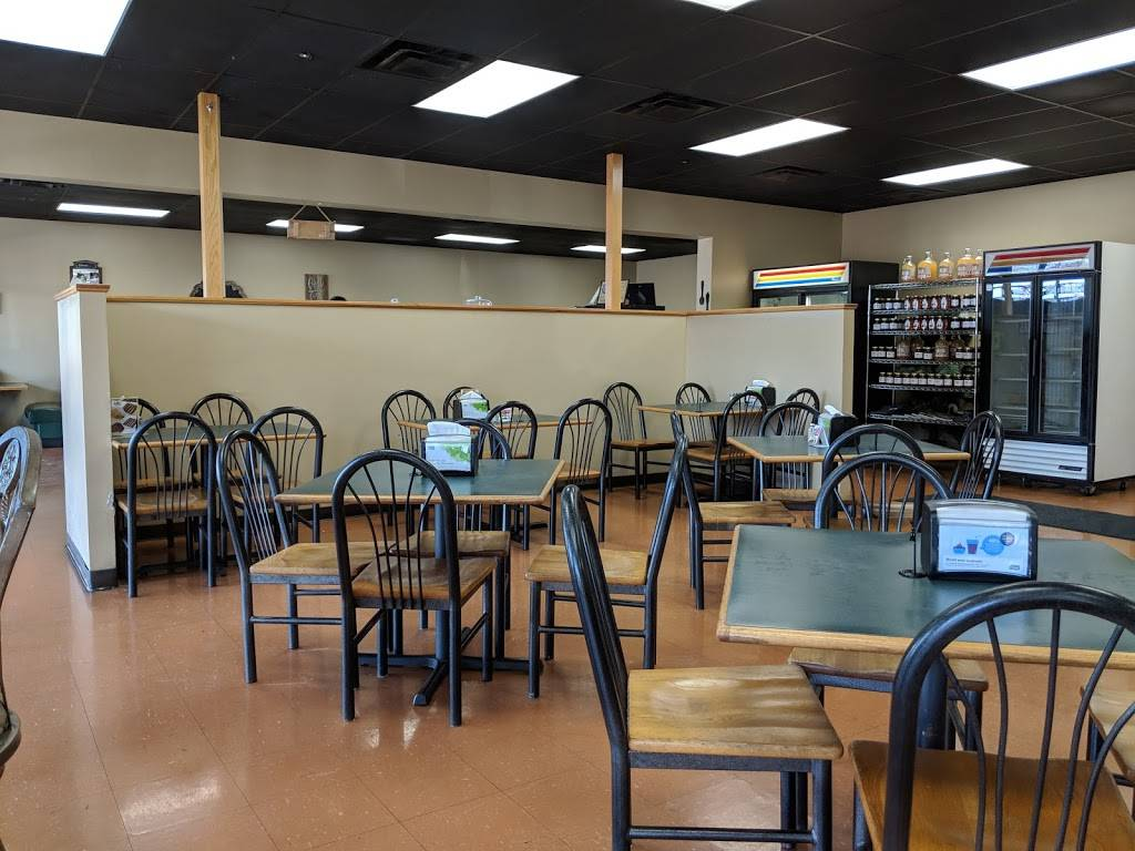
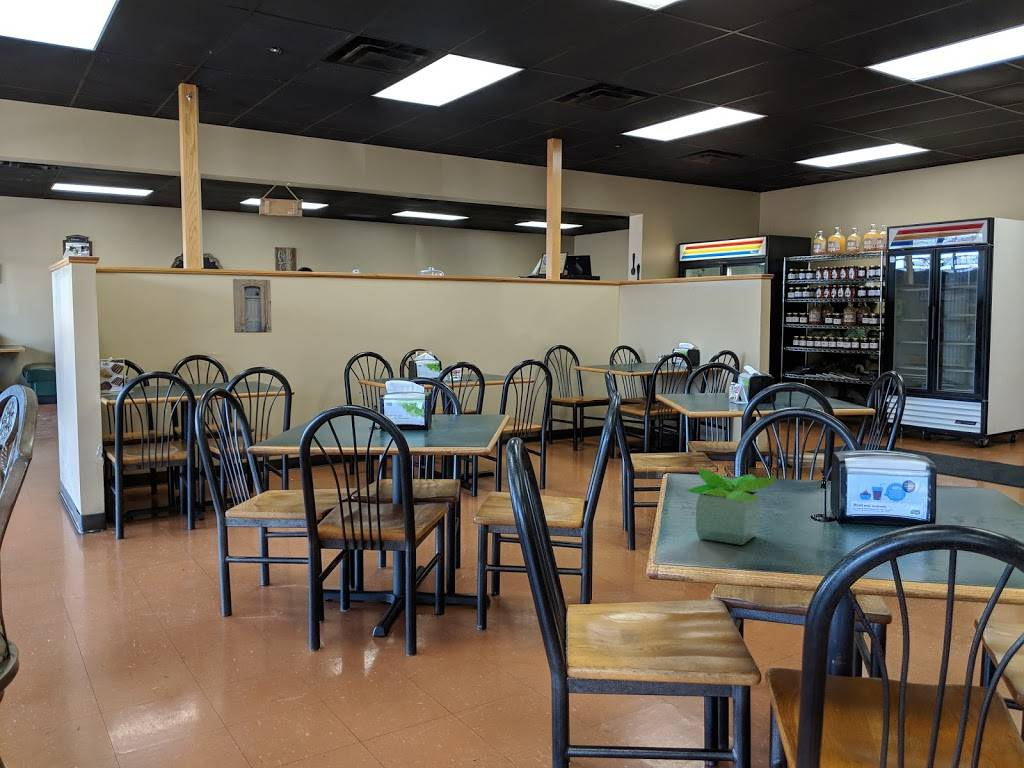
+ potted plant (729, 503)
+ wall art (252, 306)
